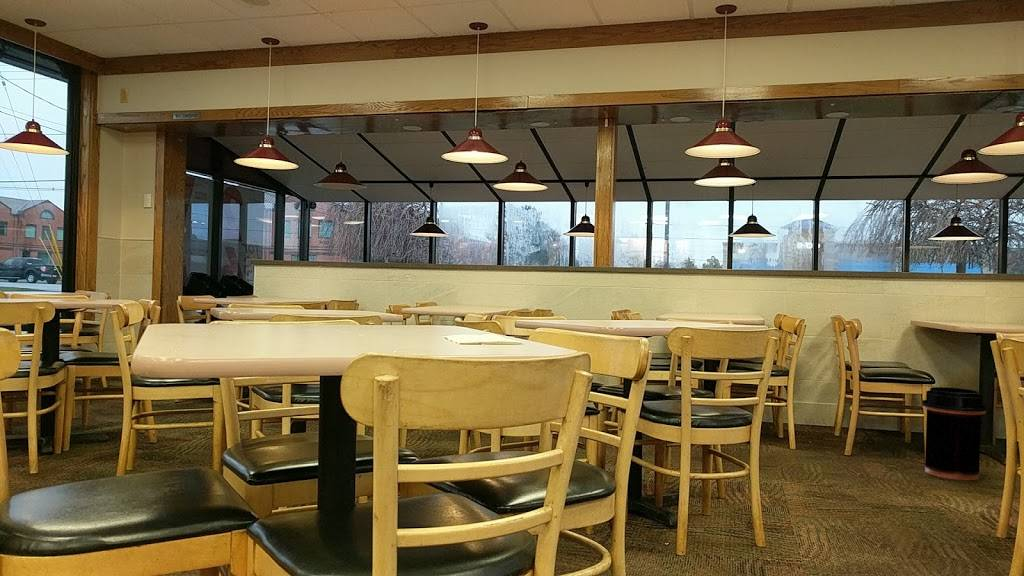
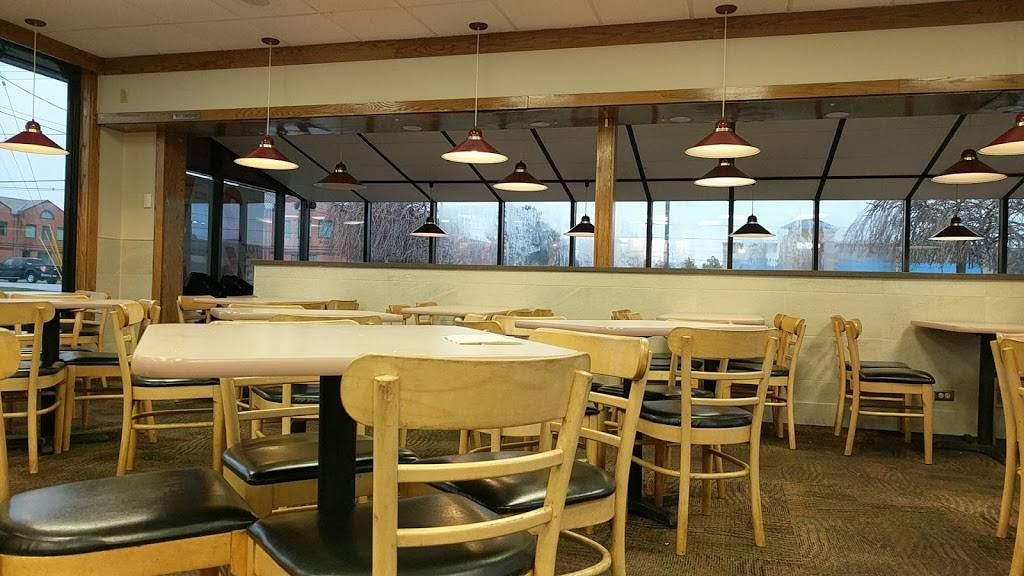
- trash can (952, 432)
